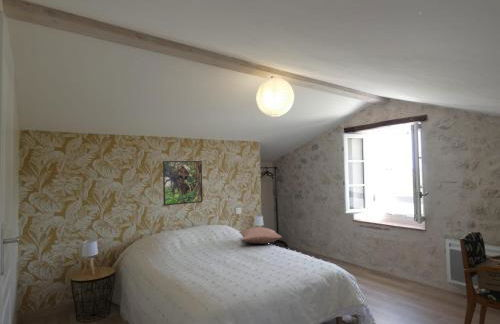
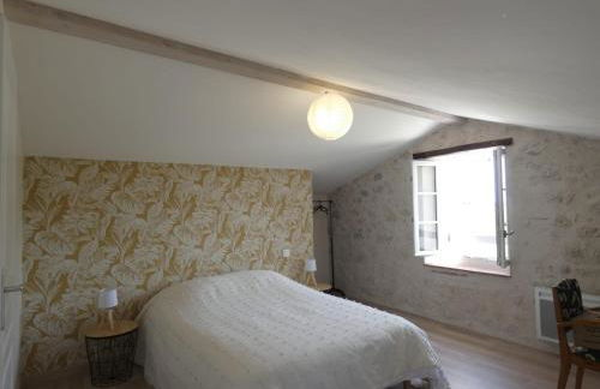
- pillow (259, 235)
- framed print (183, 182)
